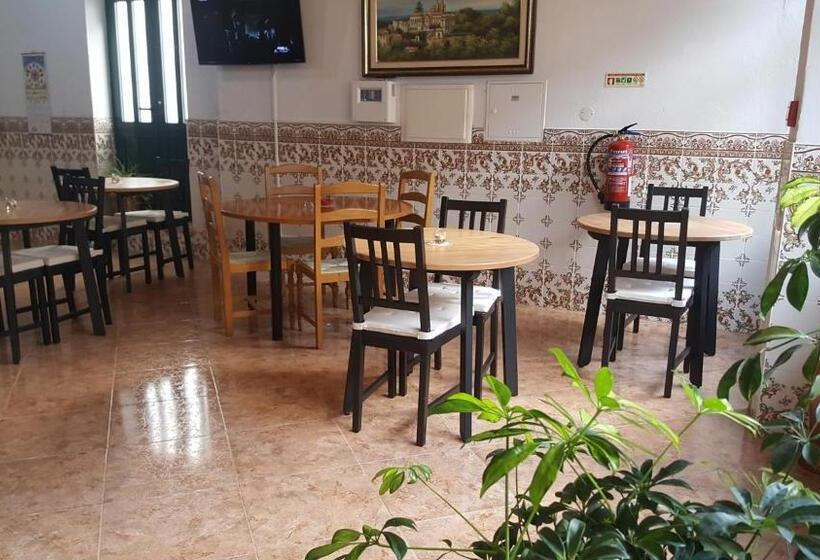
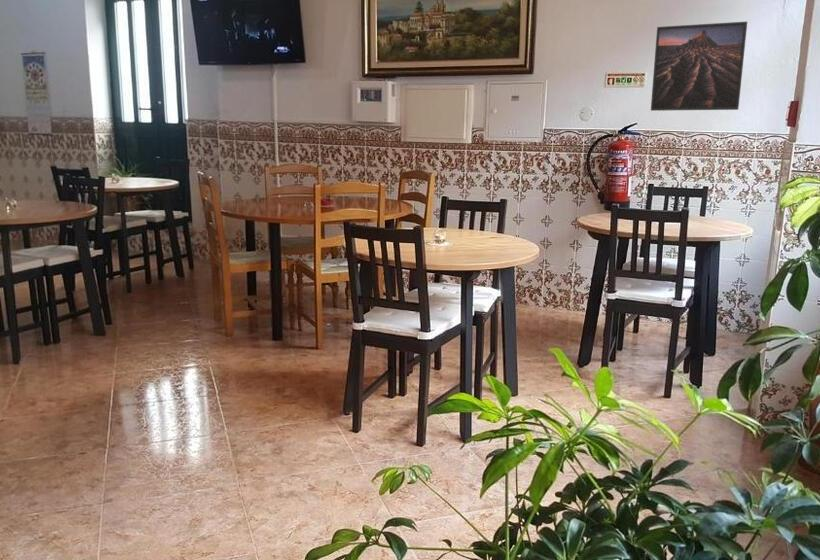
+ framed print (697, 67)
